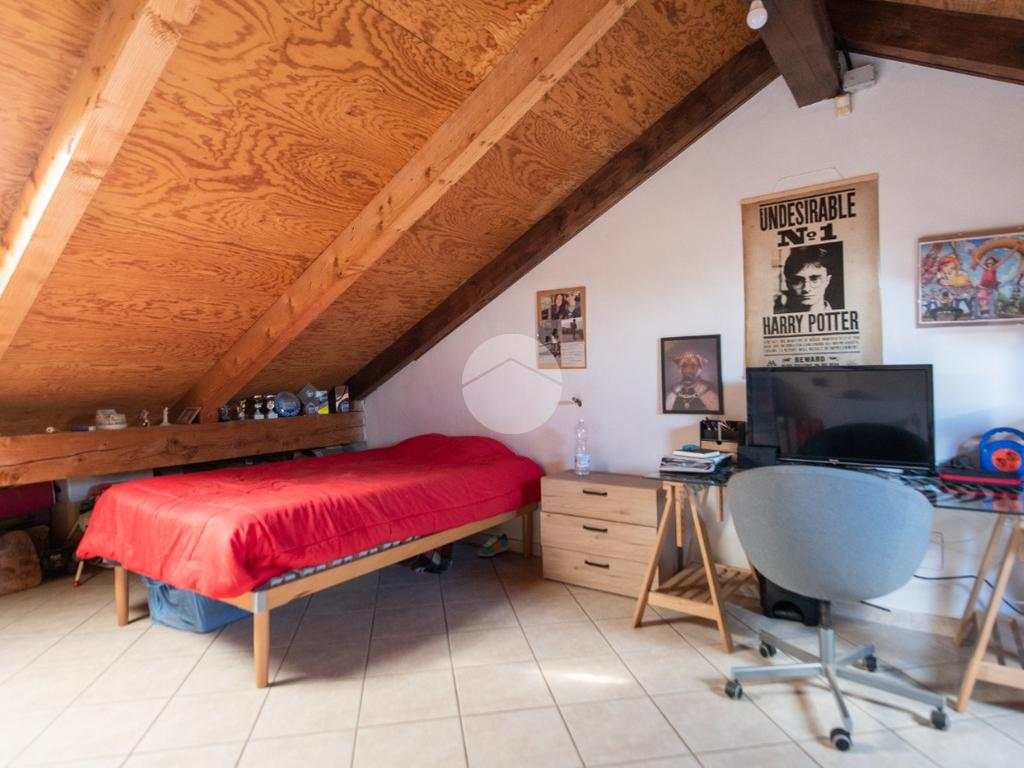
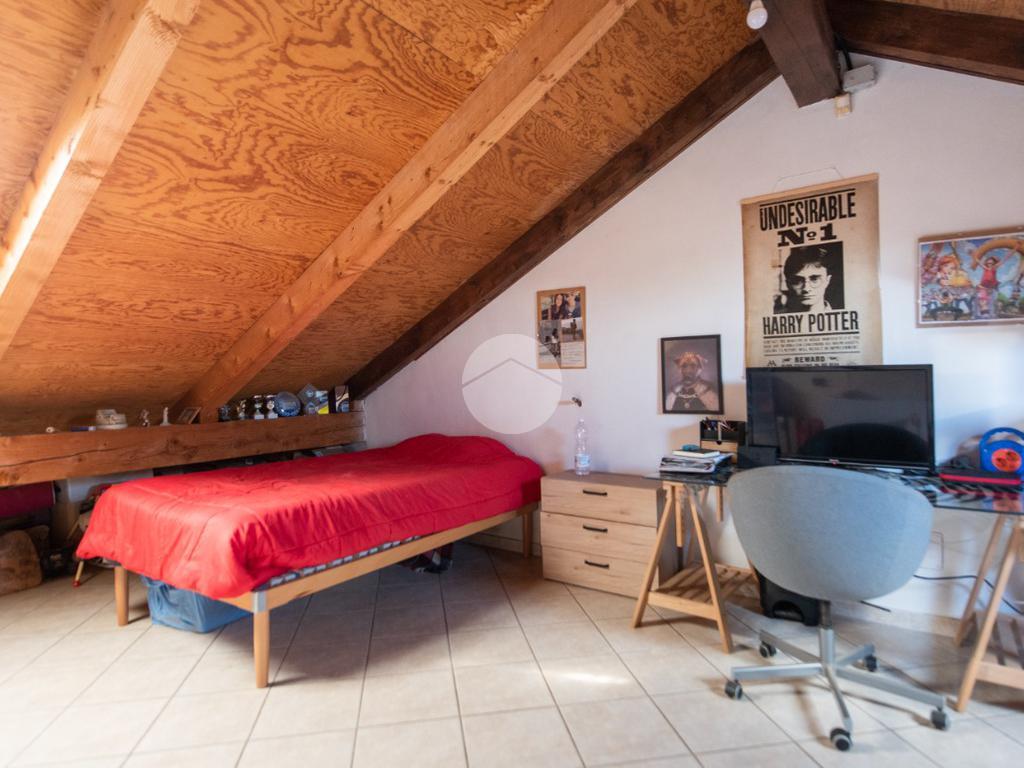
- sneaker (492, 544)
